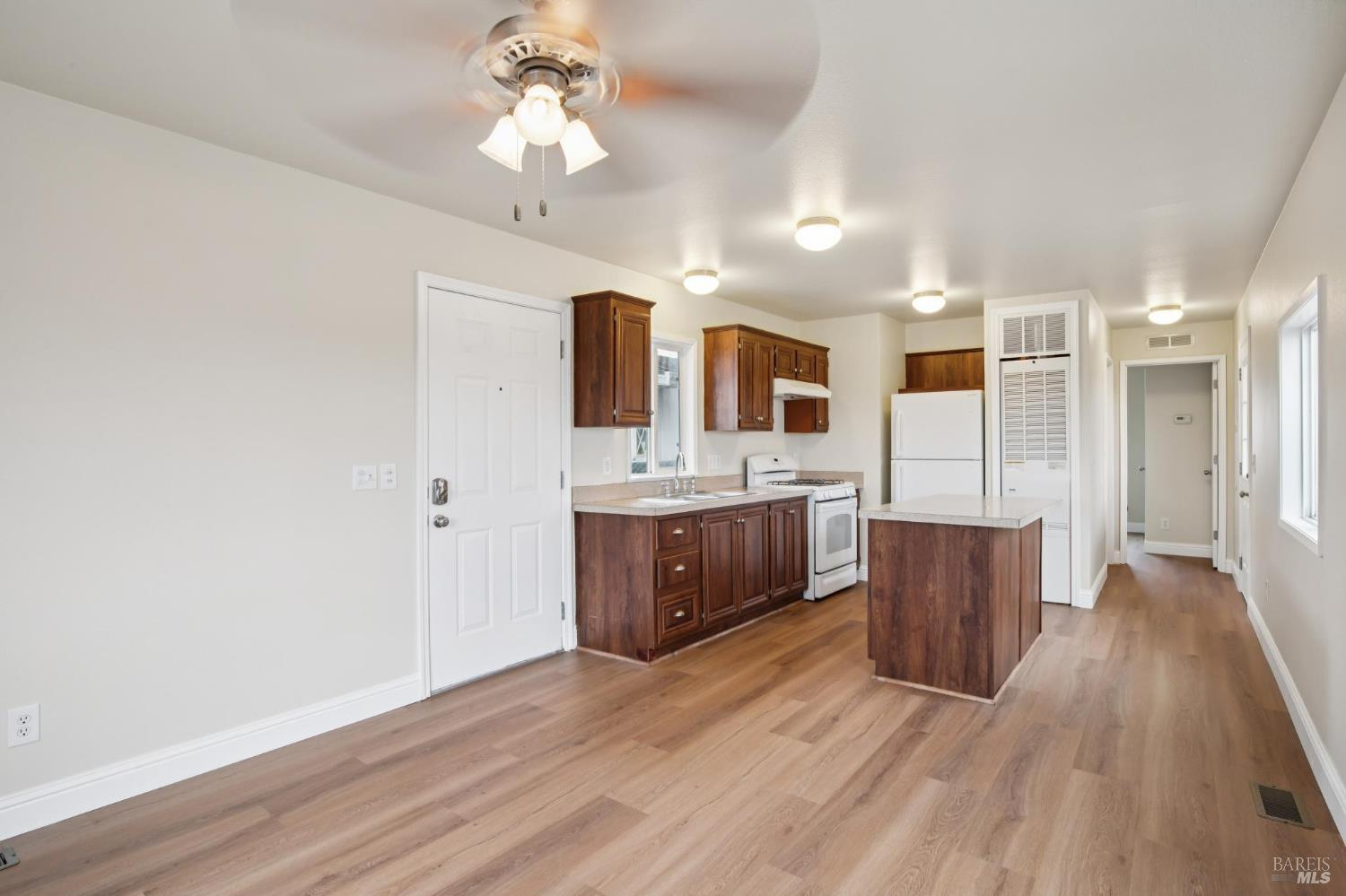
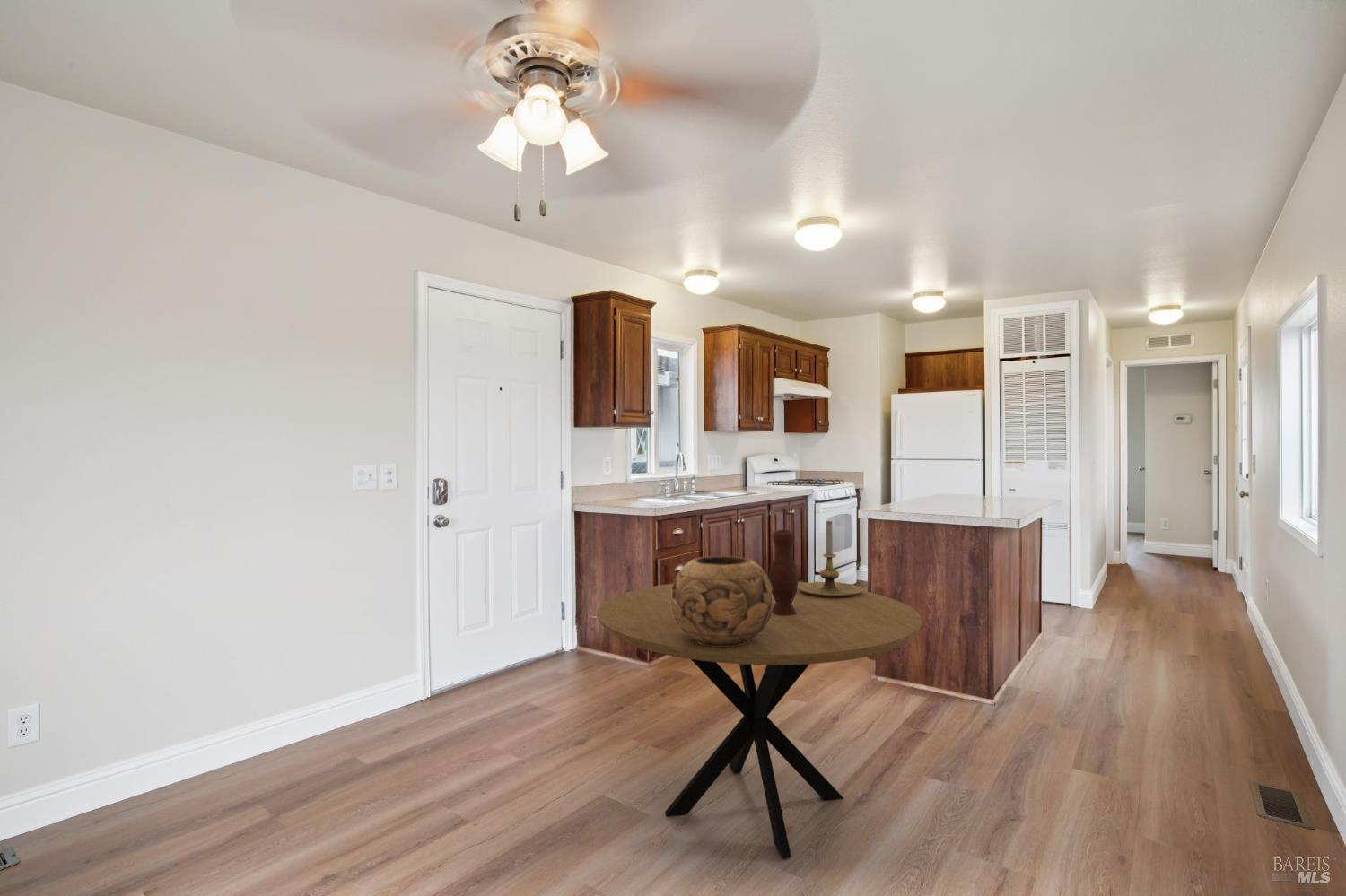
+ decorative bowl (721, 599)
+ dining table (755, 707)
+ candle holder (829, 555)
+ vase (783, 570)
